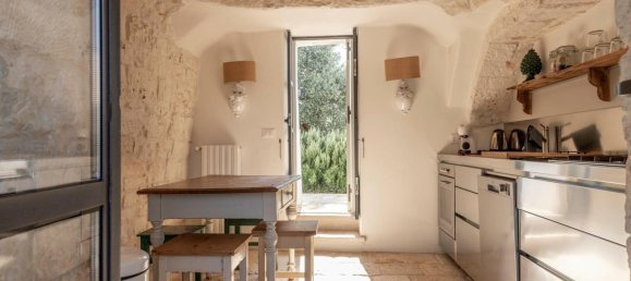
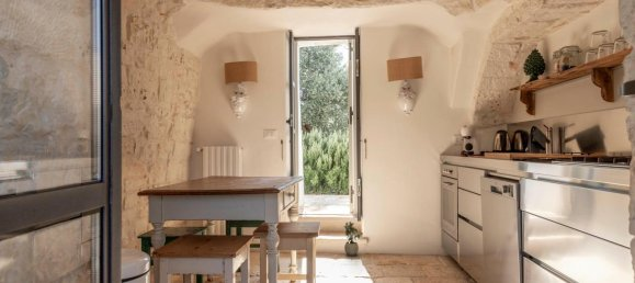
+ potted plant (352, 238)
